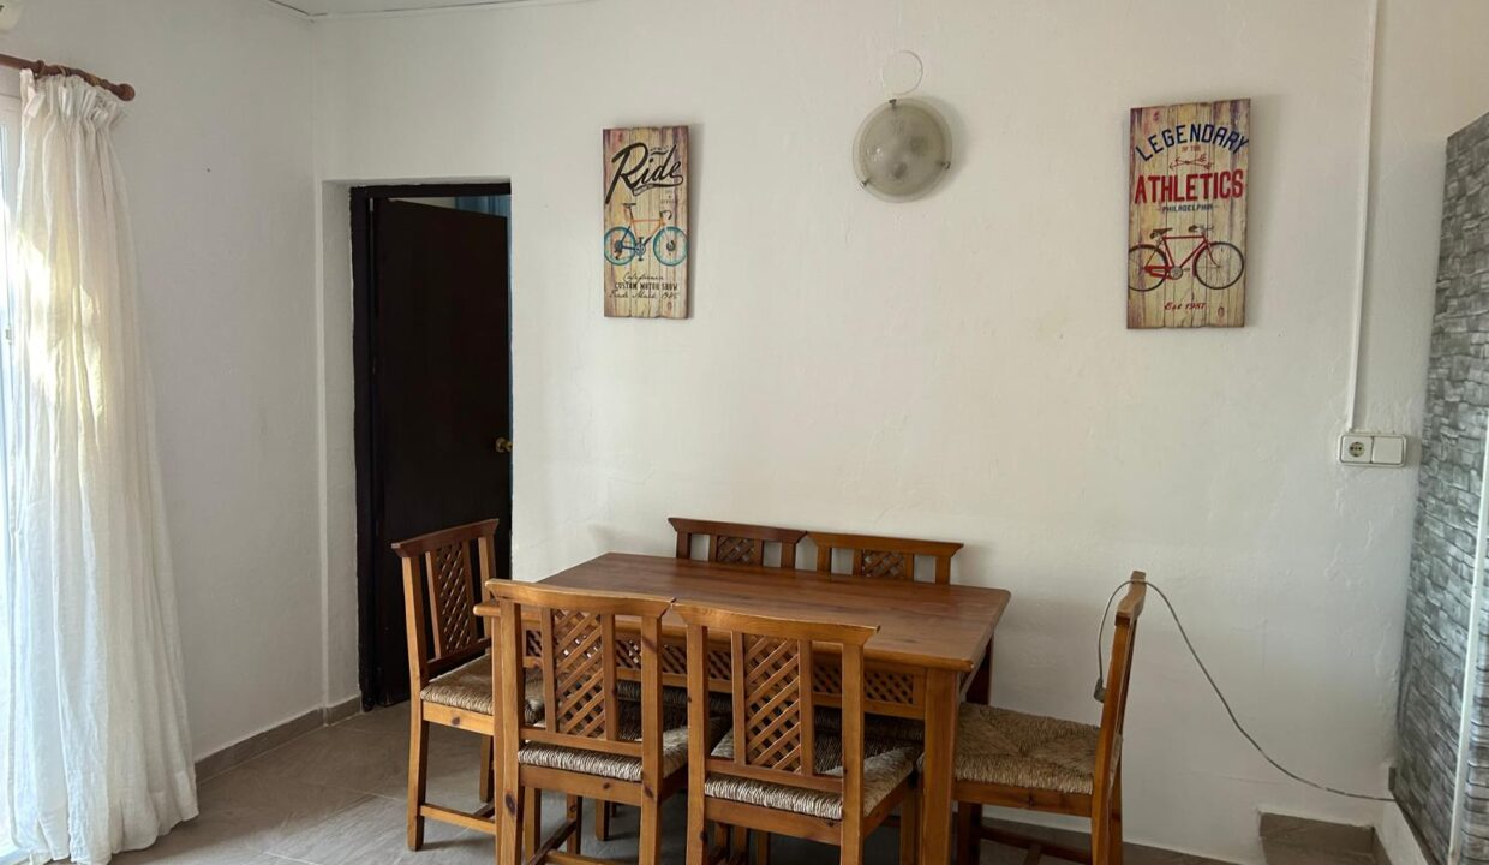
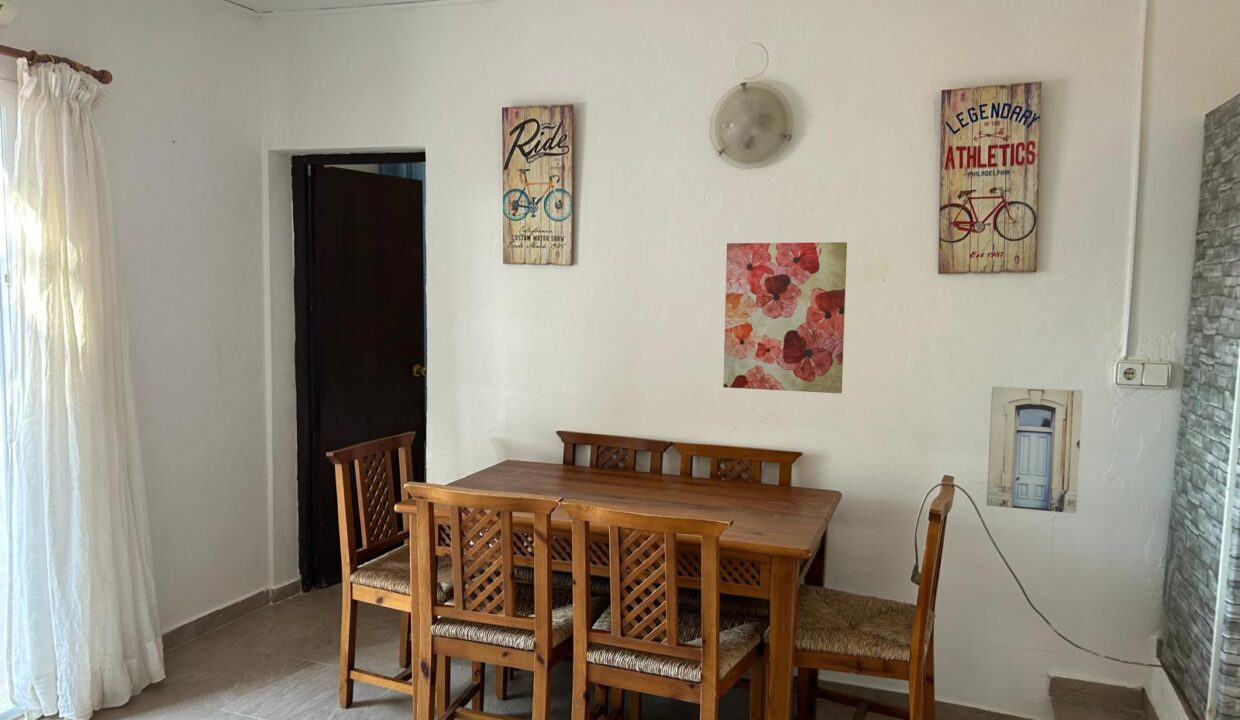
+ wall art (1033, 448)
+ wall art (783, 316)
